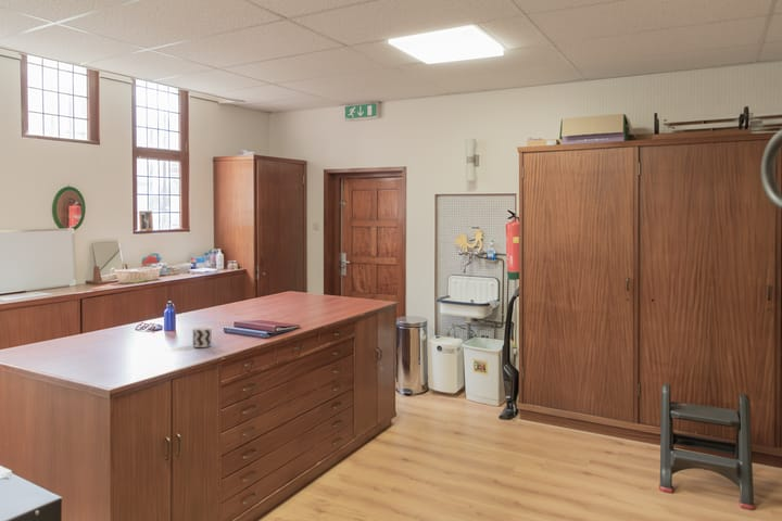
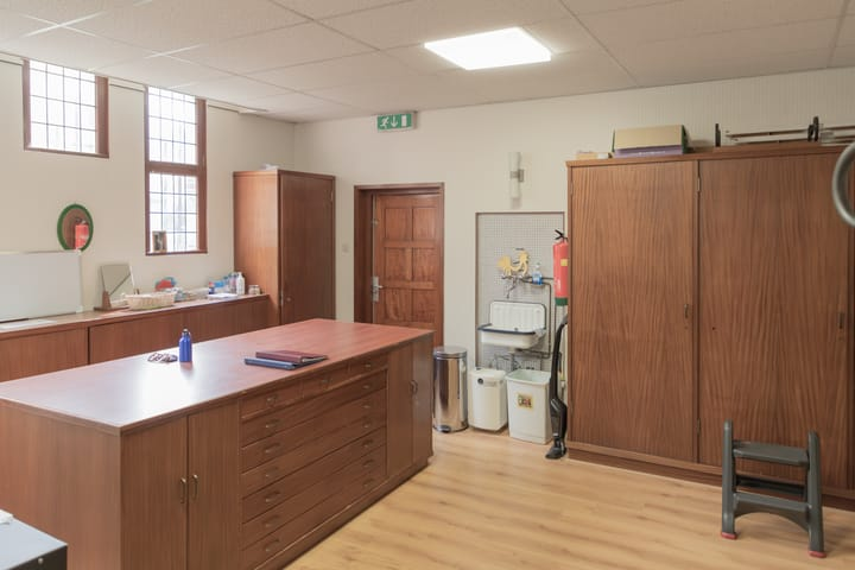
- cup (203, 336)
